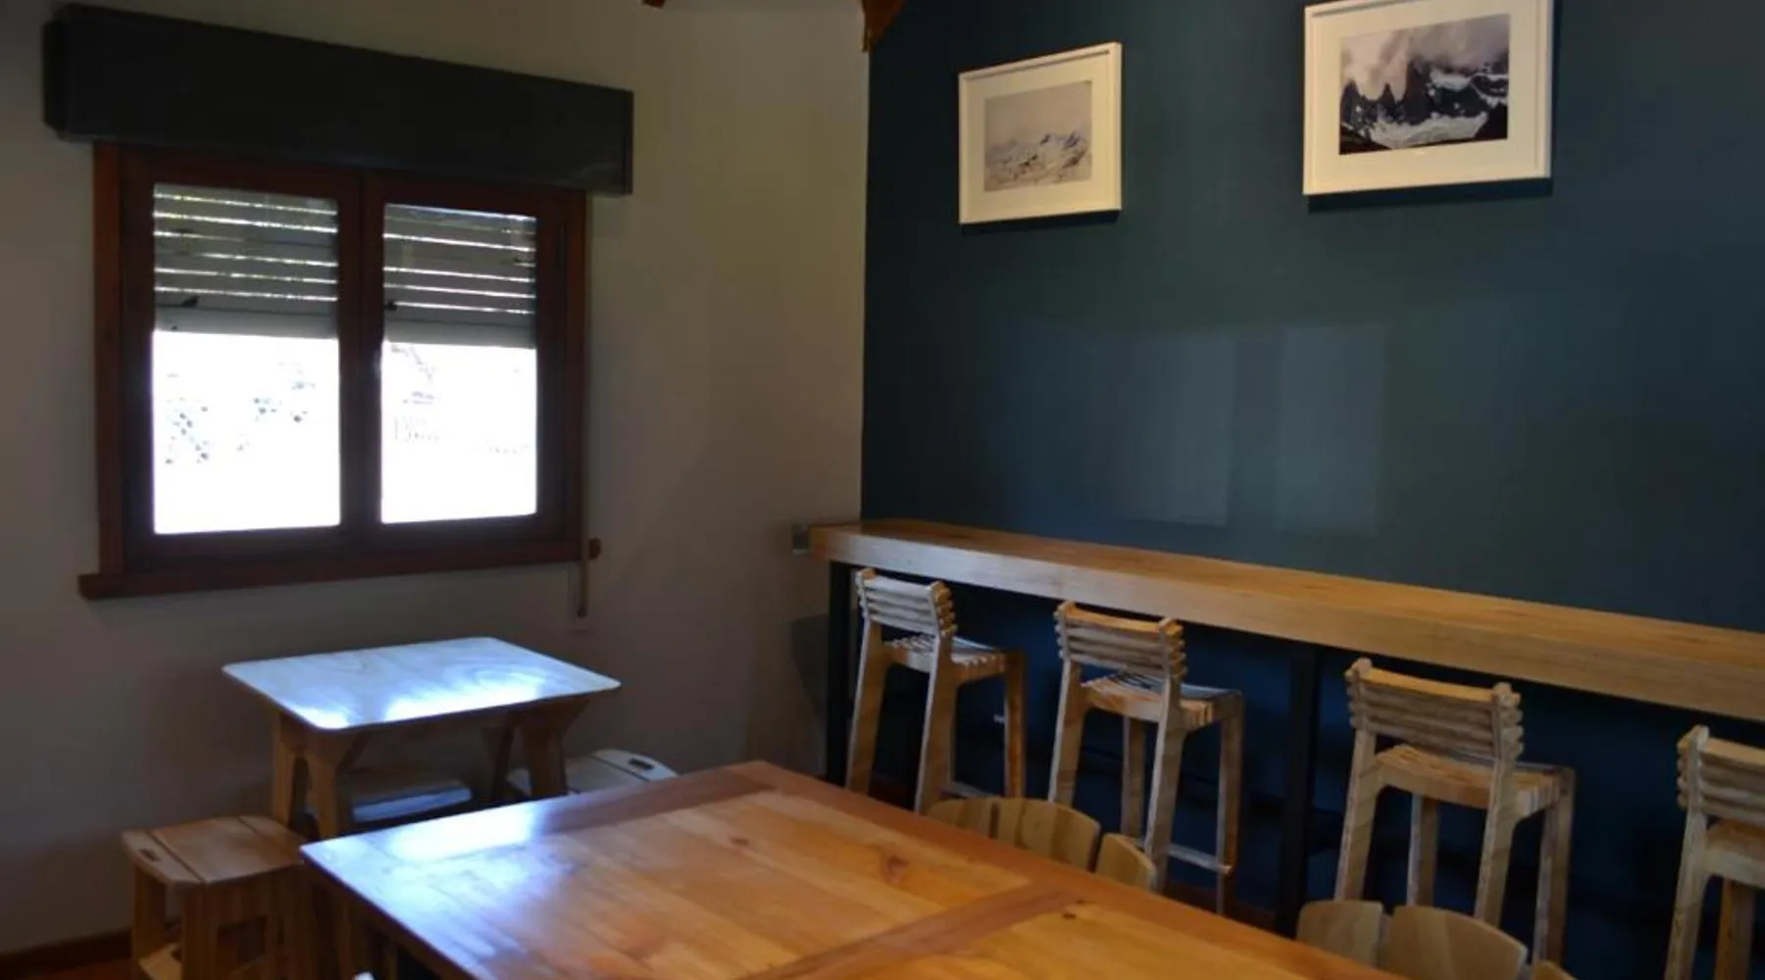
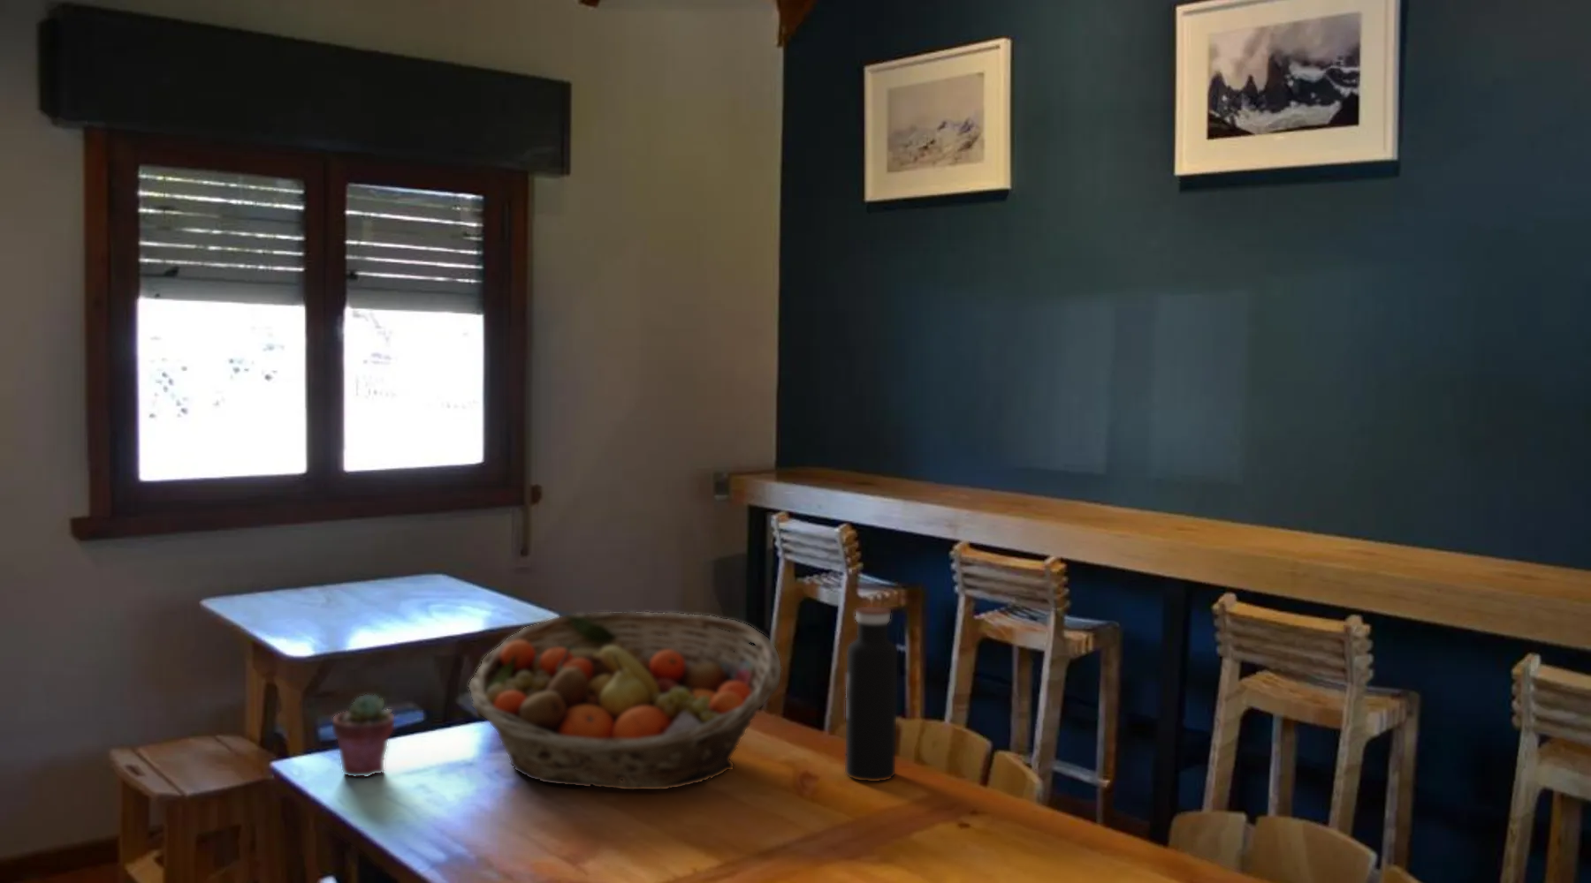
+ fruit basket (626, 695)
+ potted succulent (363, 733)
+ water bottle (872, 692)
